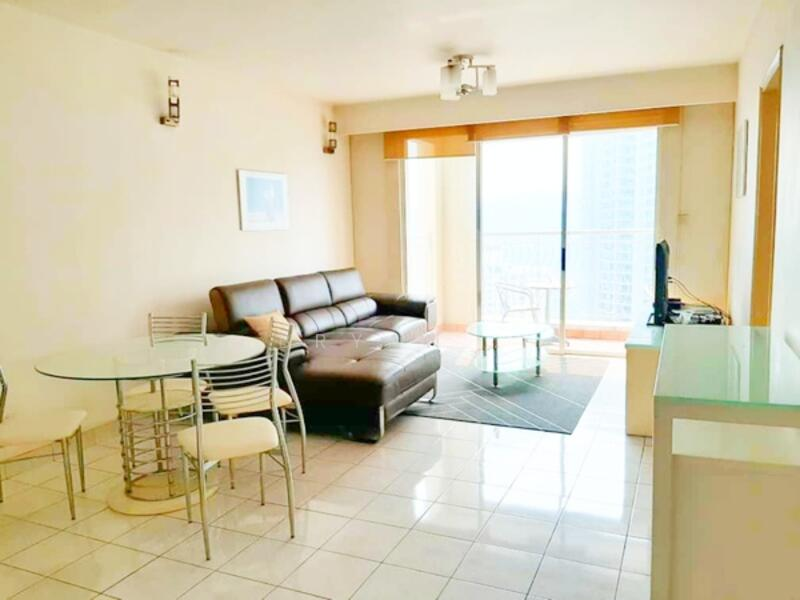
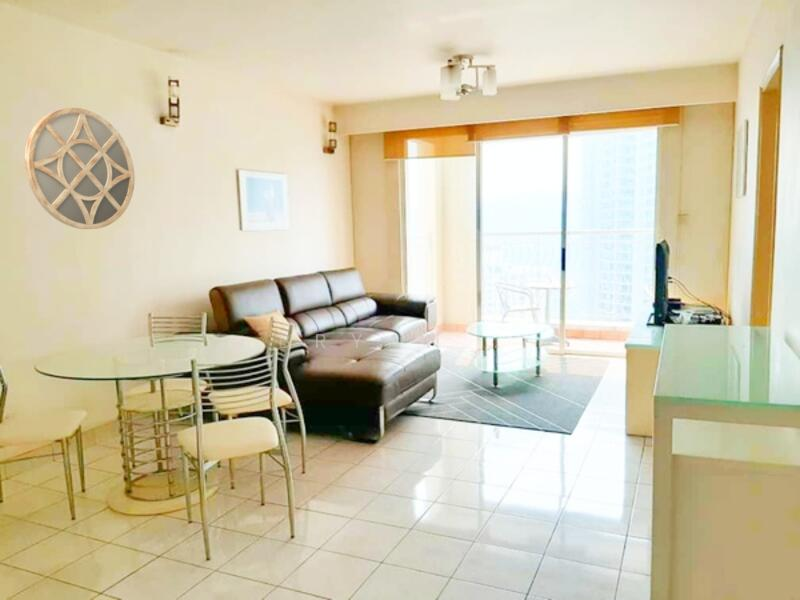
+ home mirror (84, 169)
